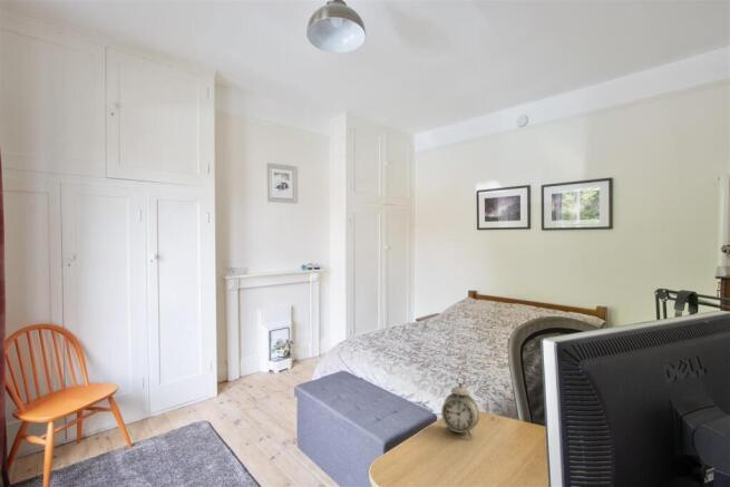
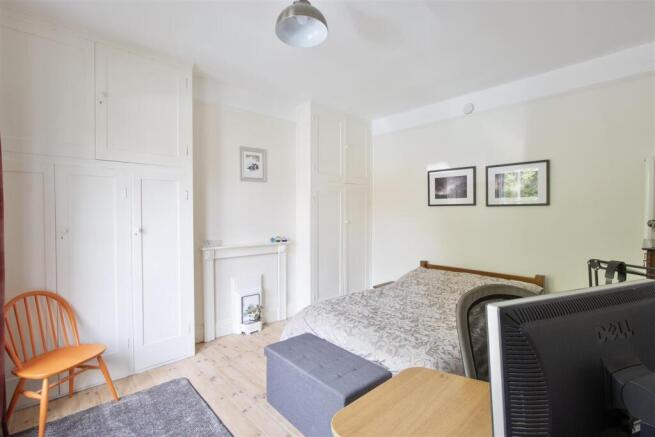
- alarm clock (459, 405)
